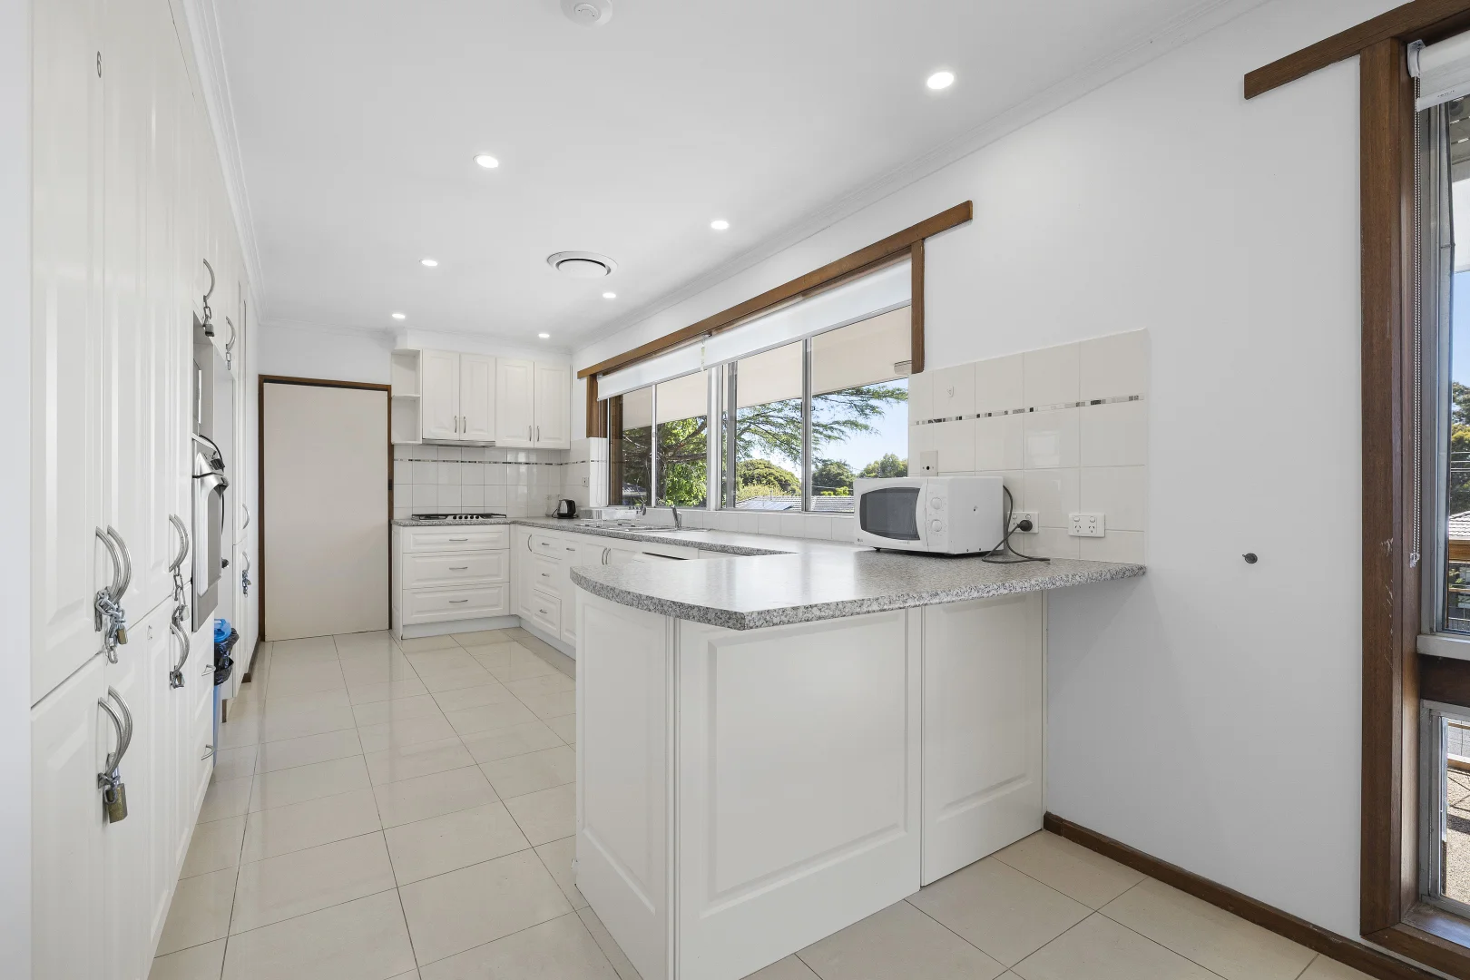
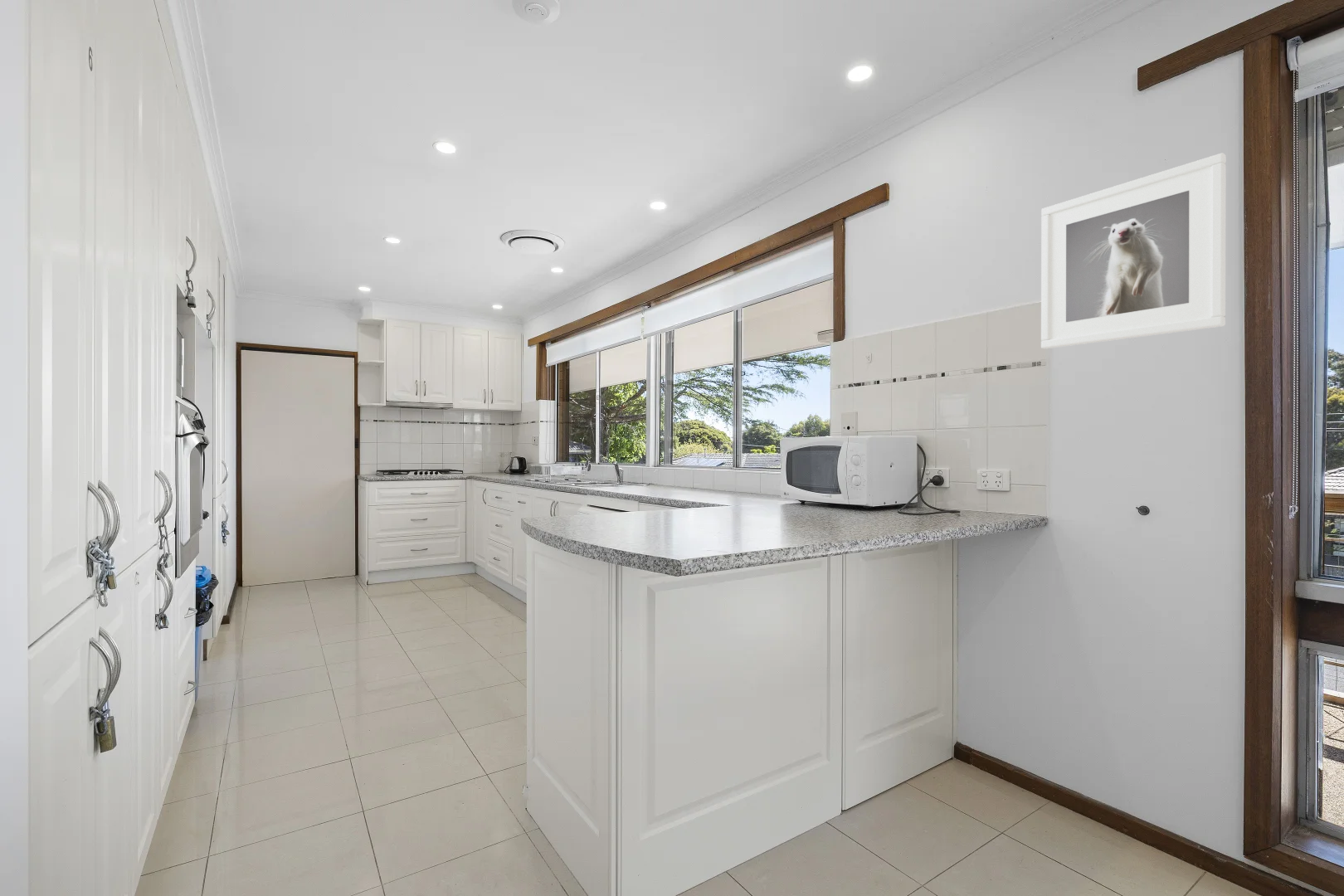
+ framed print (1123, 261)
